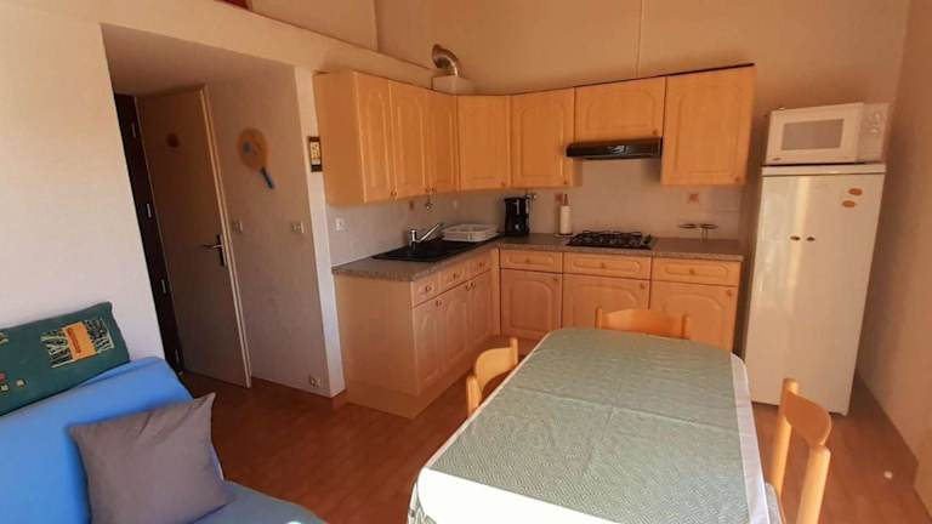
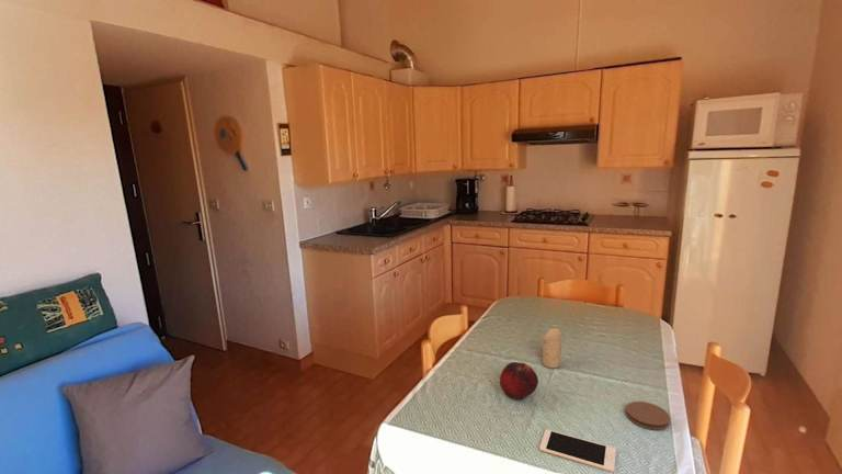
+ coaster (647, 415)
+ candle (550, 347)
+ cell phone (577, 449)
+ fruit (517, 381)
